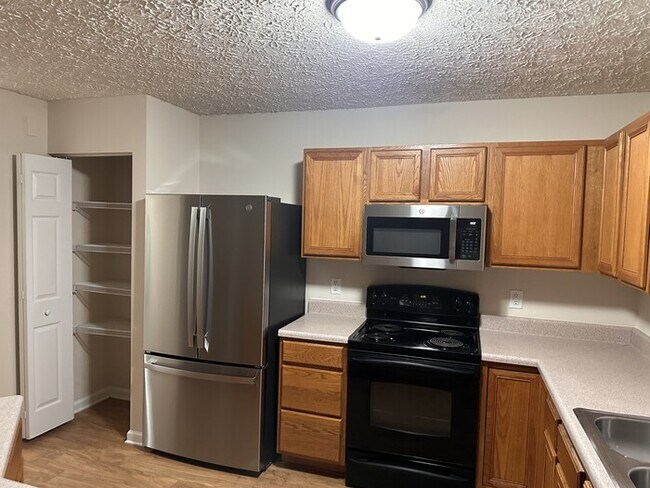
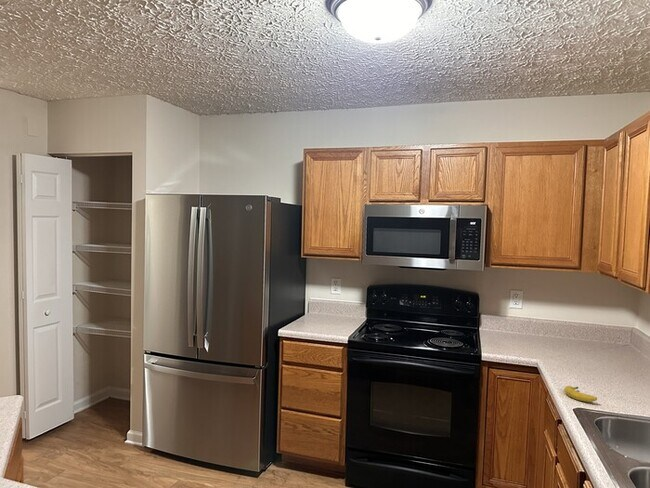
+ fruit (579, 392)
